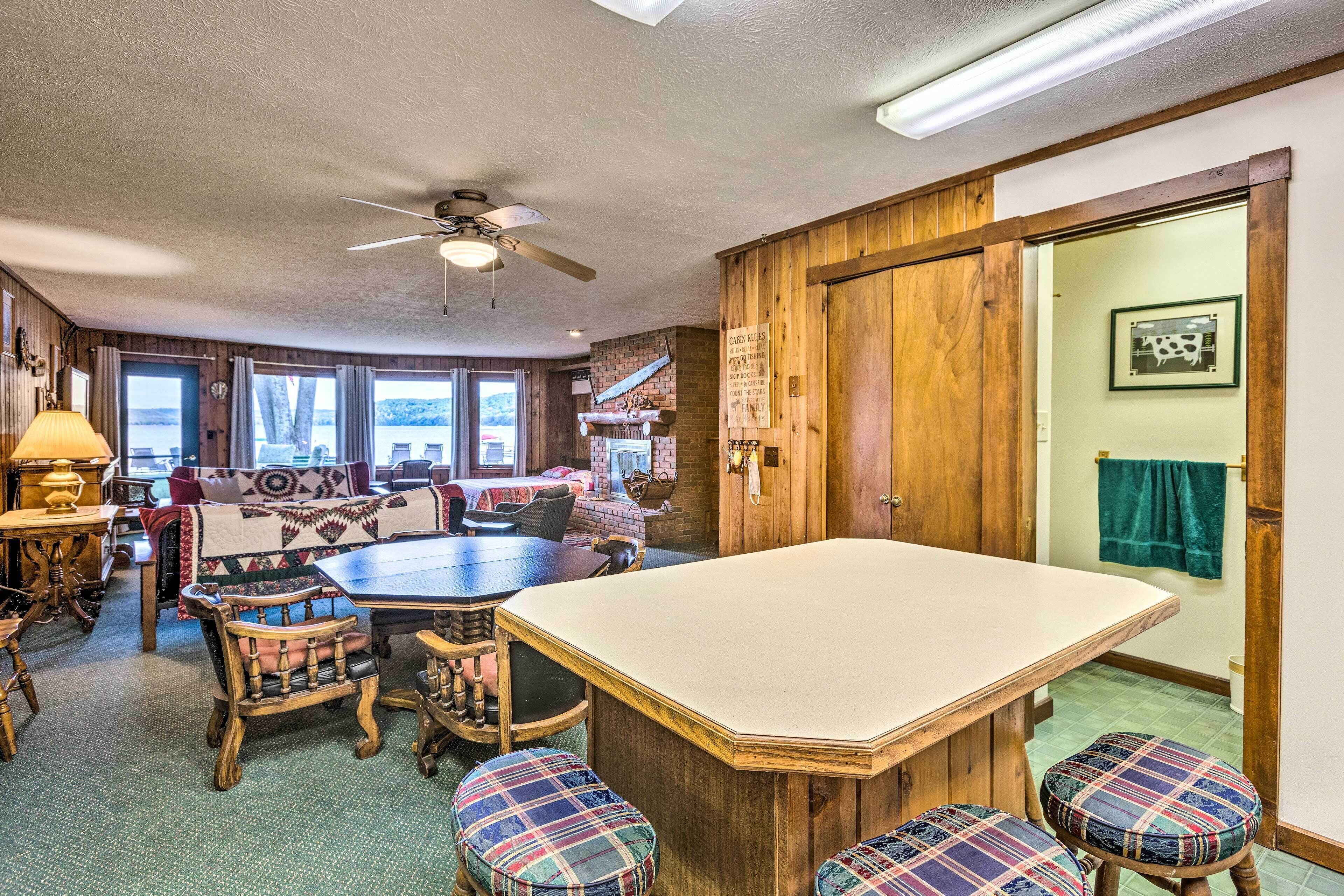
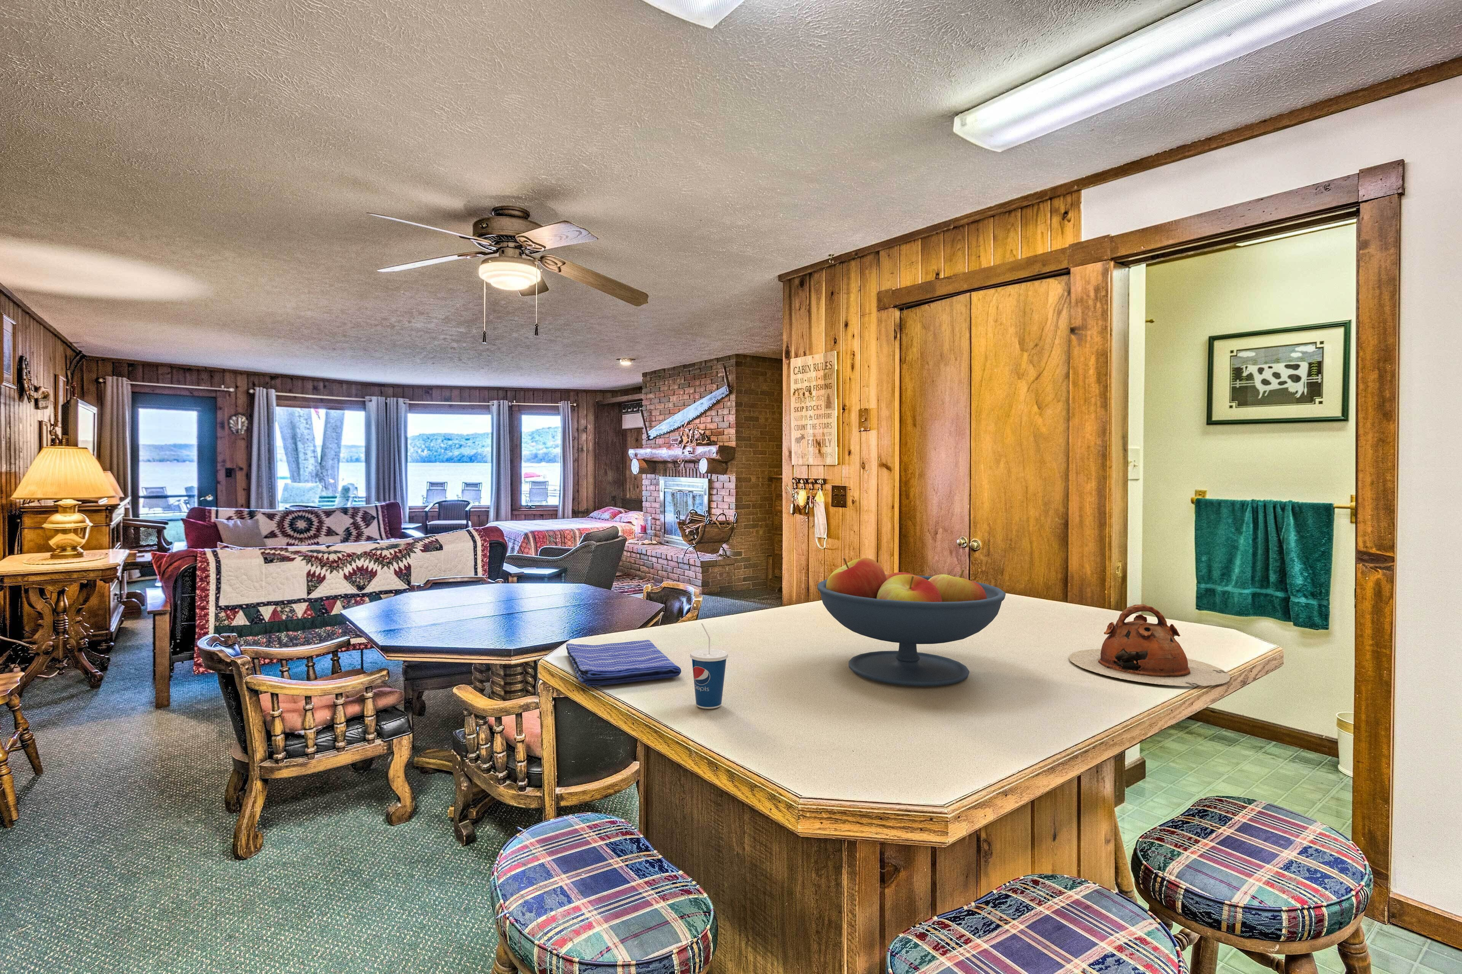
+ cup (709, 664)
+ fruit bowl (908, 614)
+ dish towel (620, 658)
+ teapot (1147, 635)
